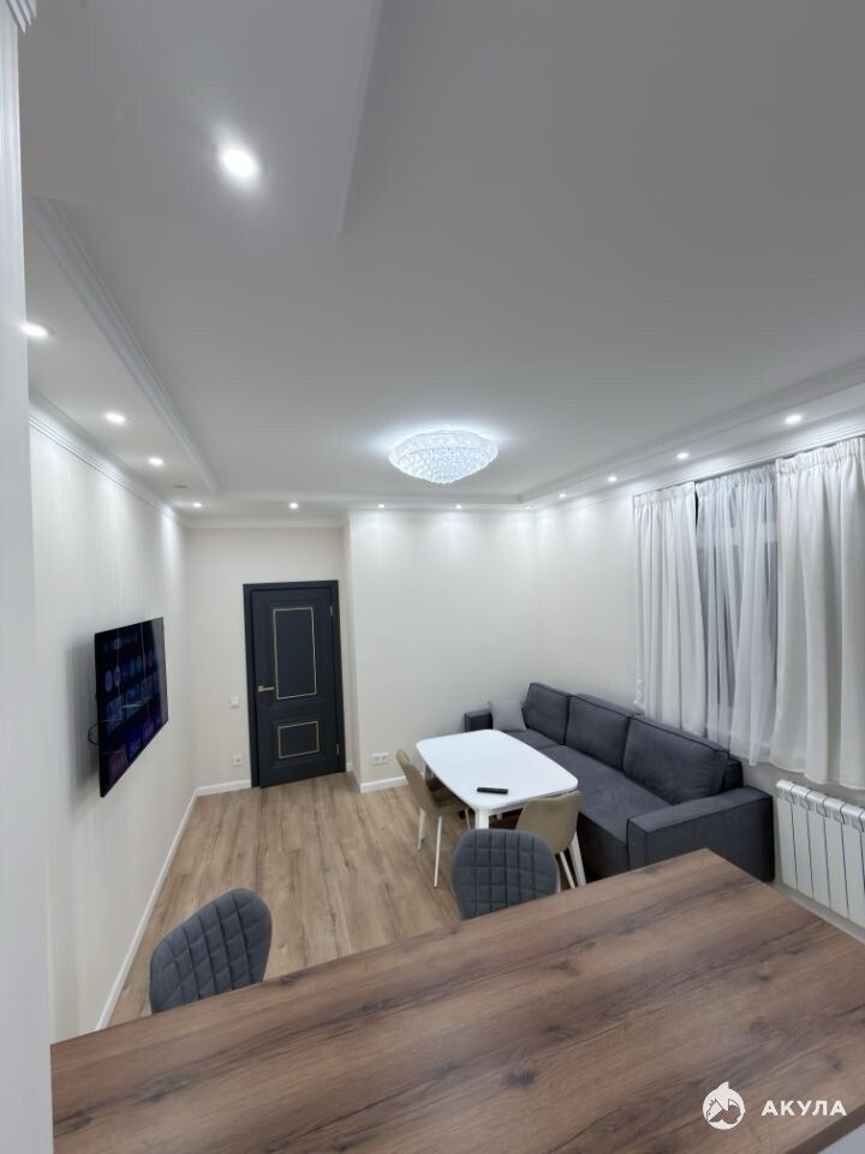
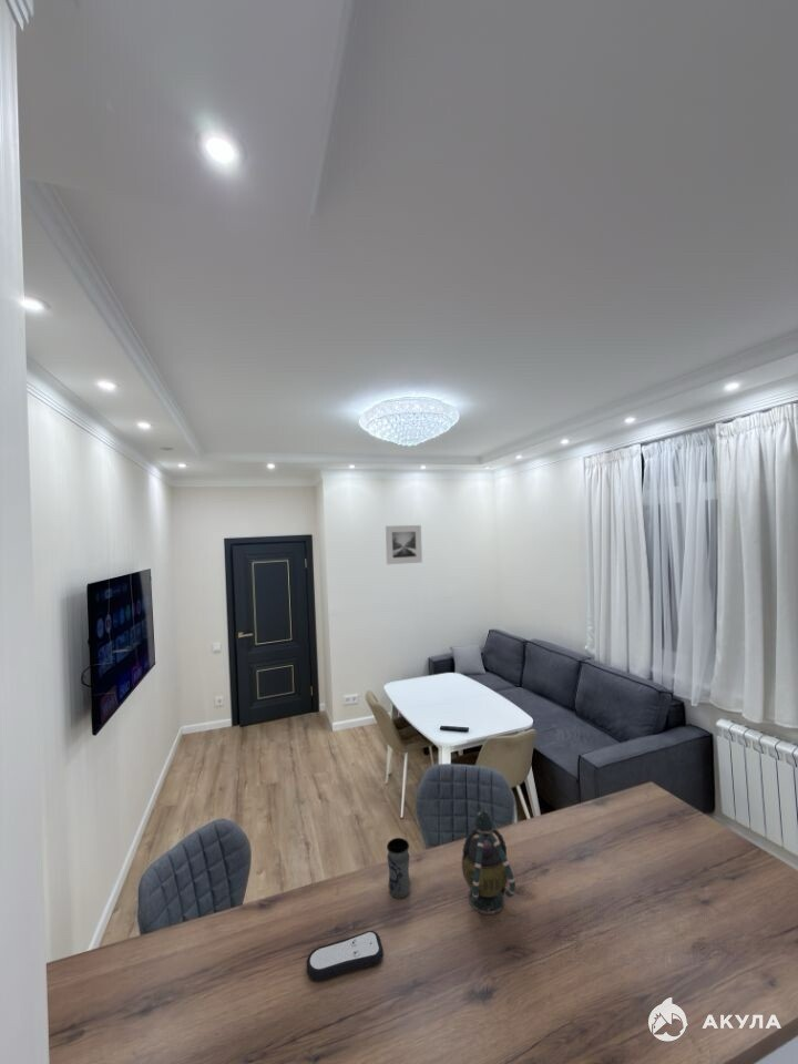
+ remote control (345, 954)
+ teapot (481, 843)
+ jar (398, 867)
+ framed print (403, 544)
